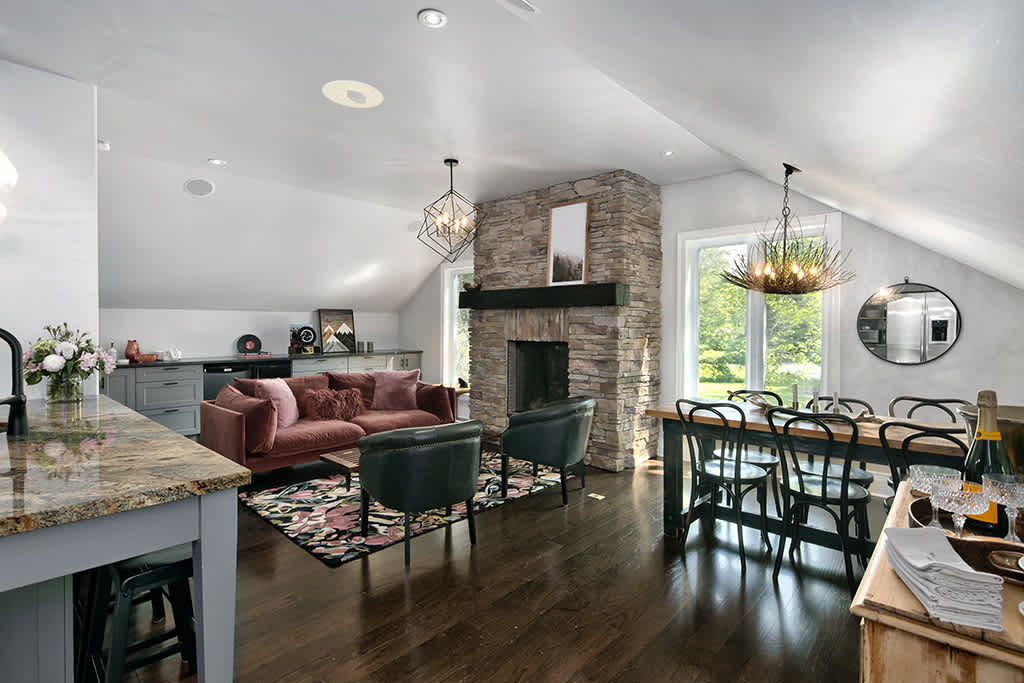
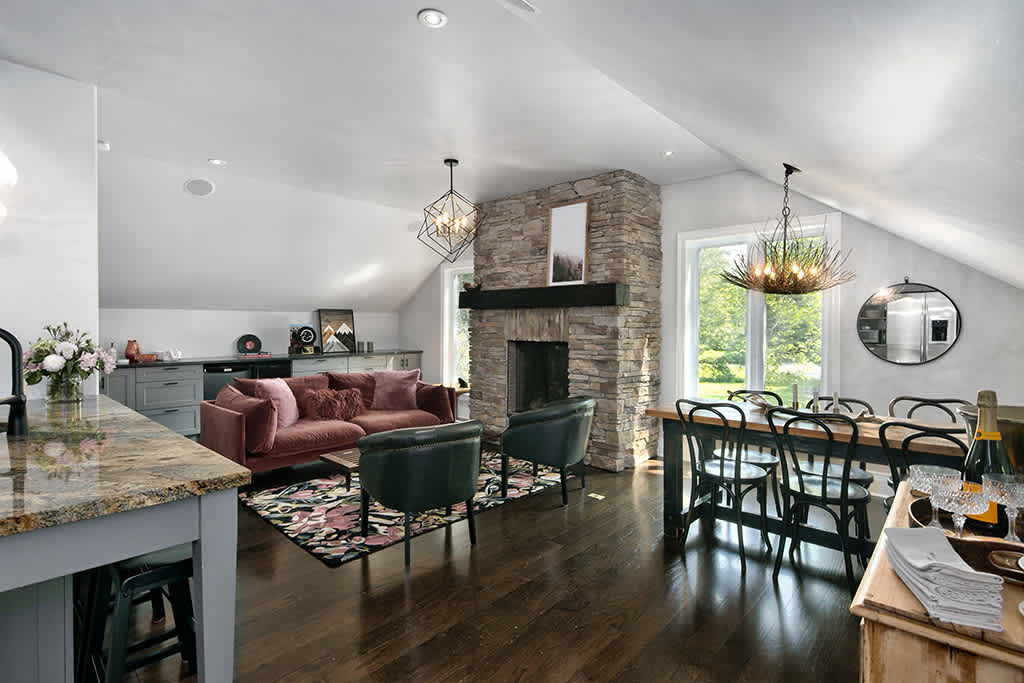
- recessed light (353, 91)
